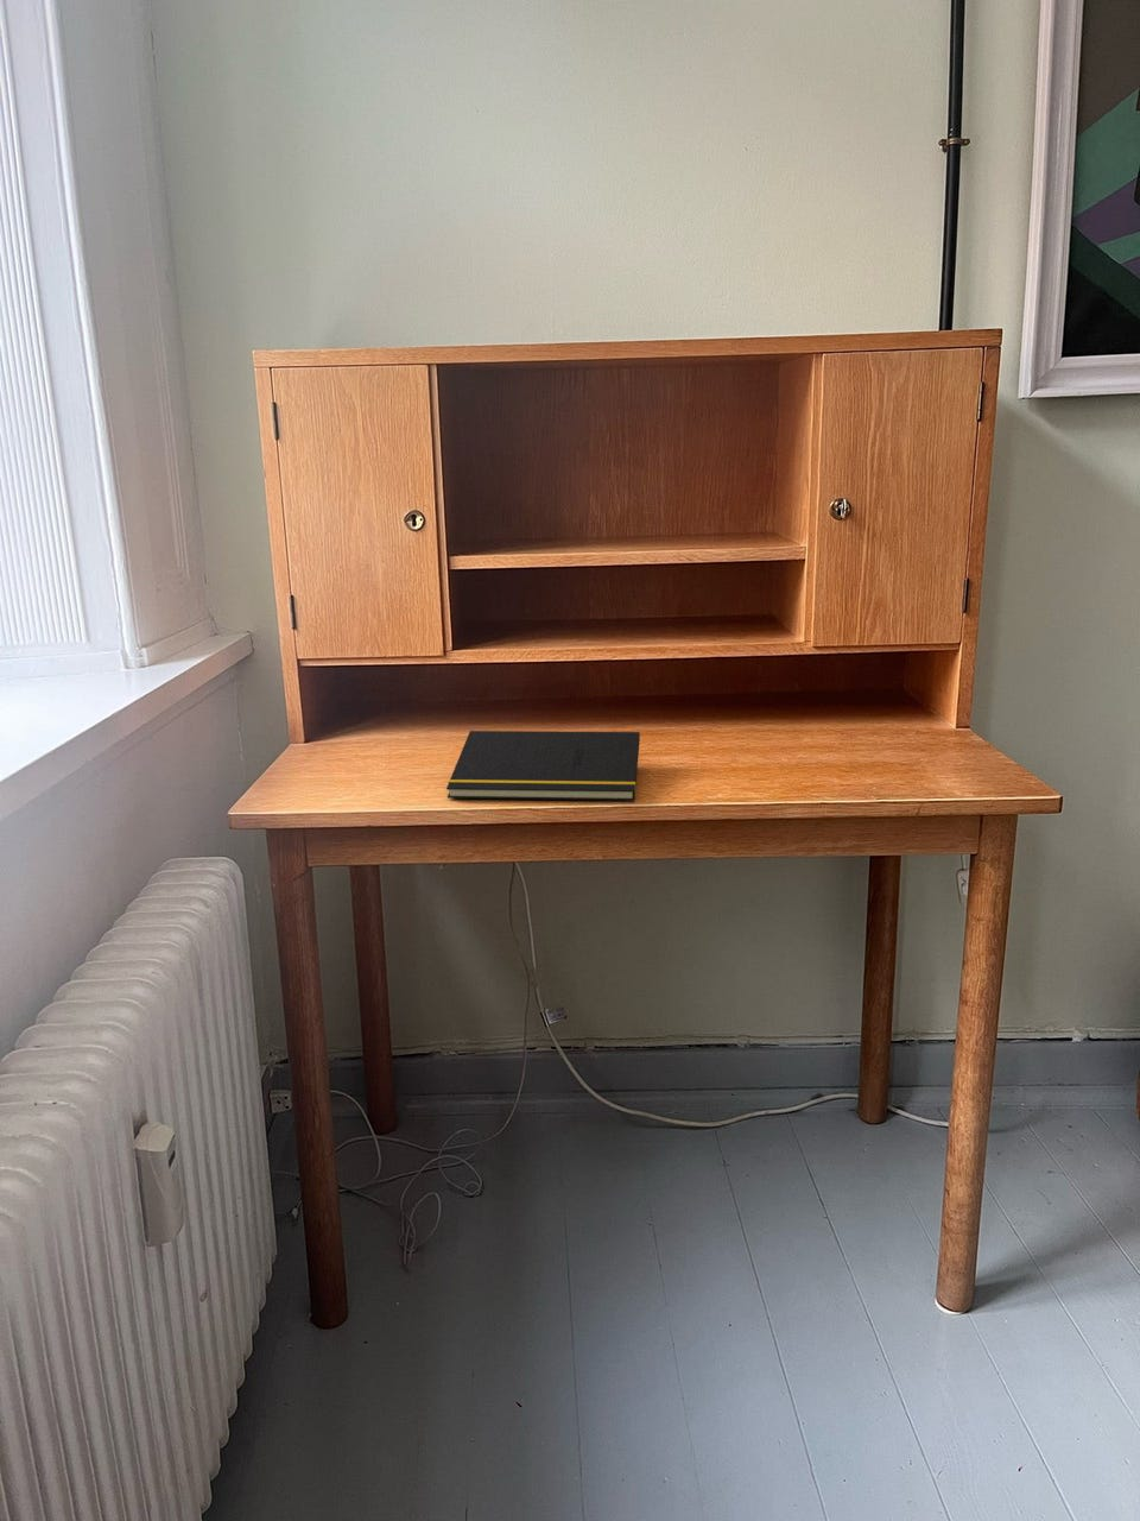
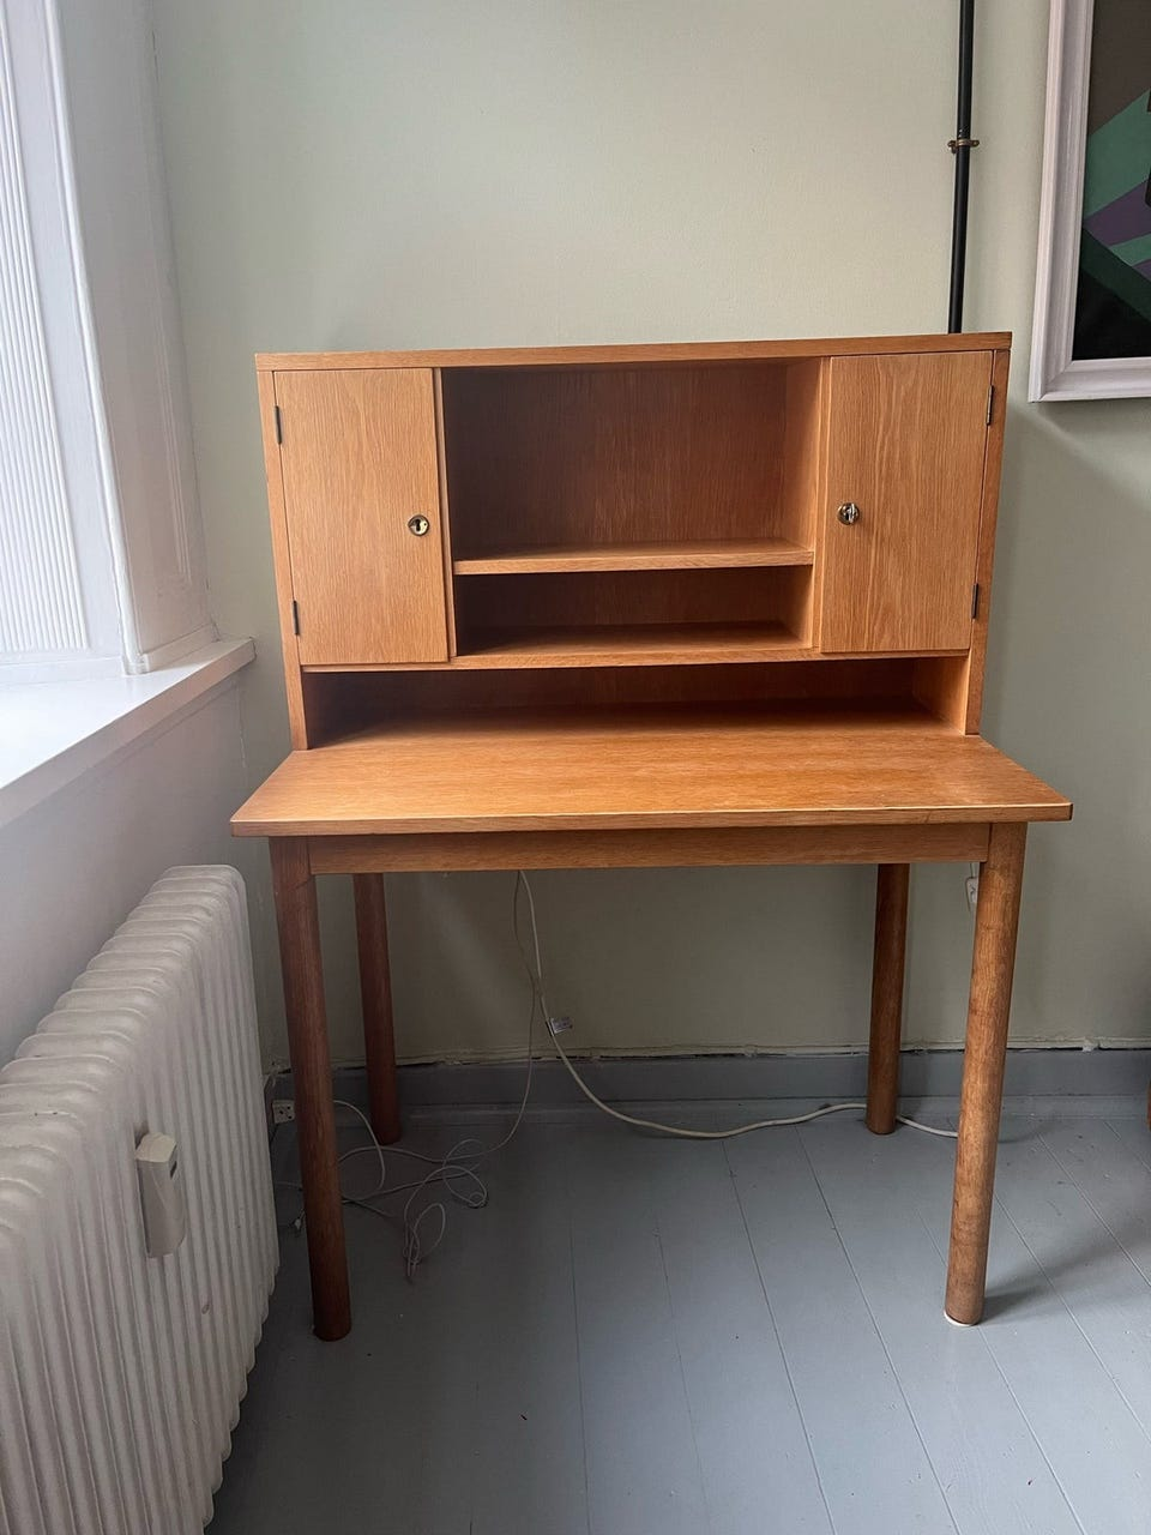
- notepad (547, 763)
